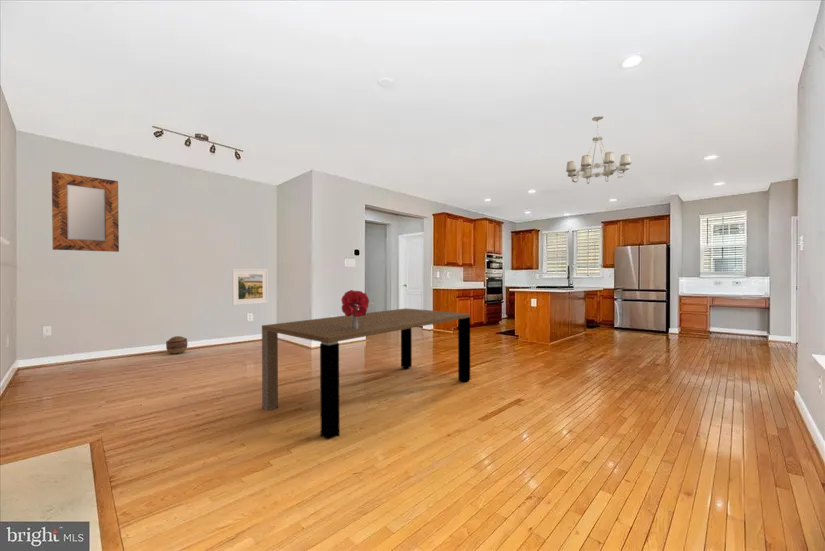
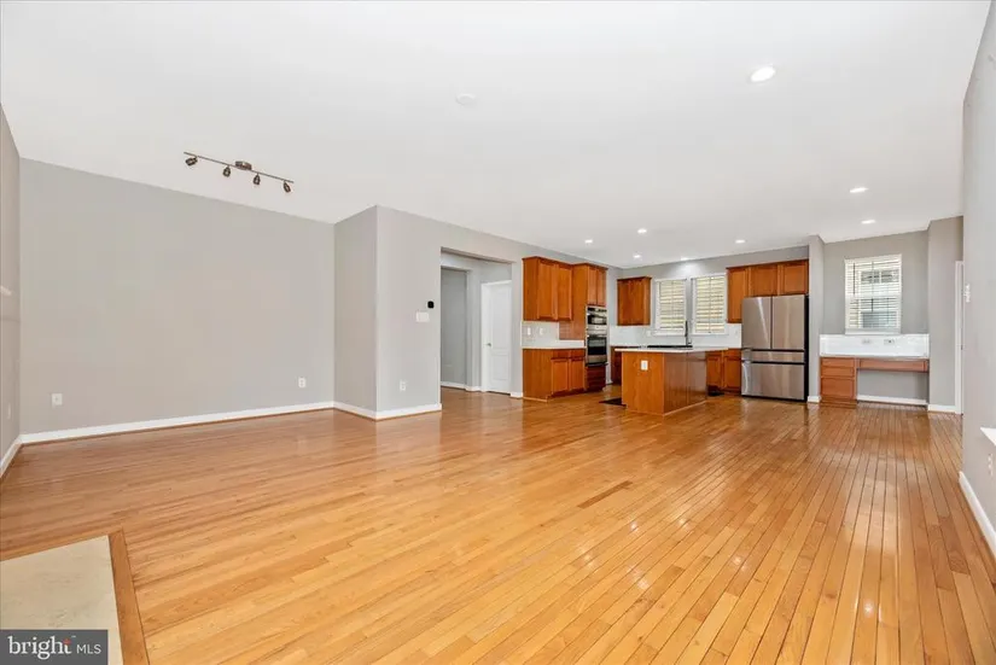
- chandelier (595, 146)
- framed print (250, 286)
- bouquet (355, 308)
- home mirror (86, 213)
- dining table (375, 334)
- basket (176, 344)
